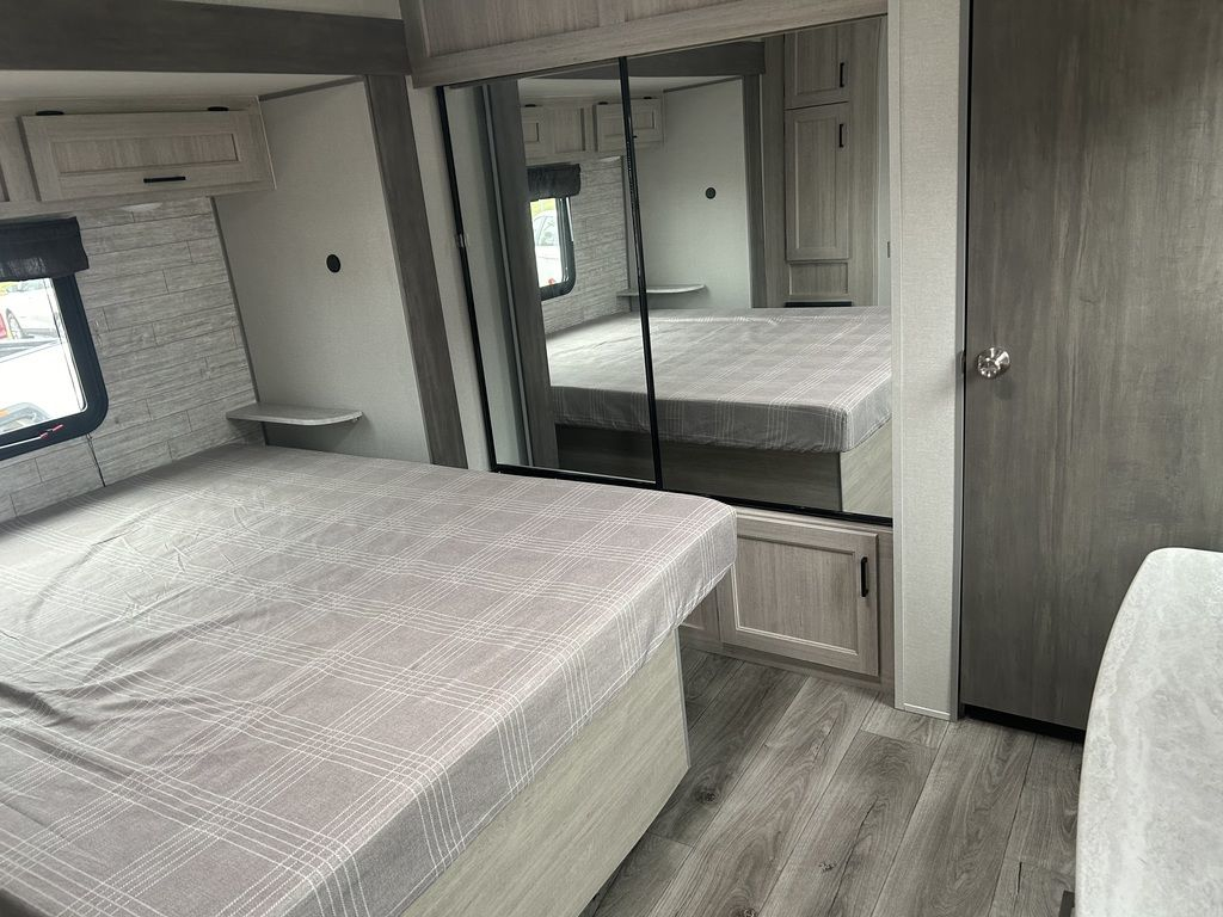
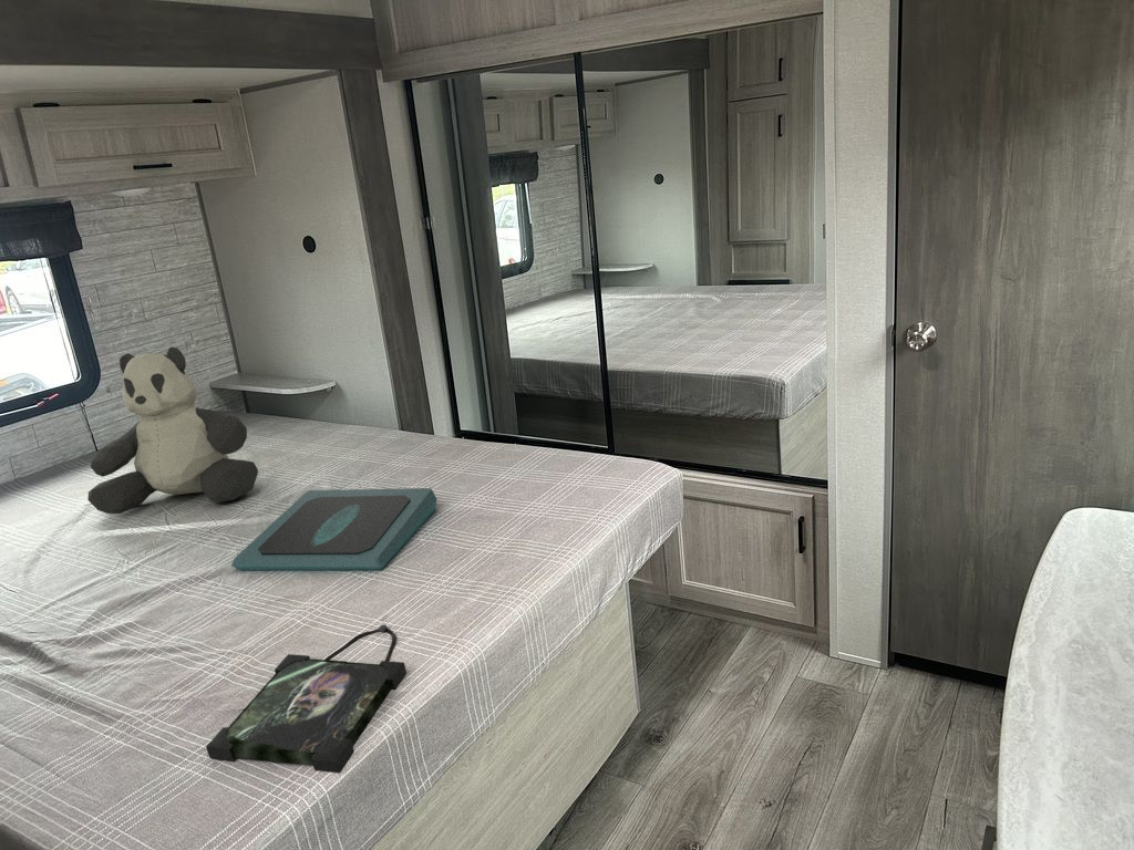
+ teddy bear (169, 426)
+ photo frame (334, 682)
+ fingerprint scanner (340, 527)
